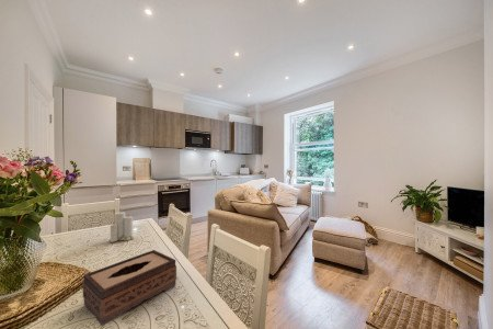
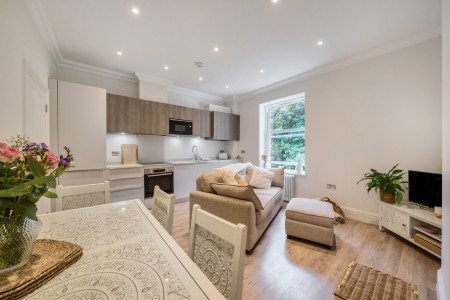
- tissue box (133, 280)
- candle (121, 224)
